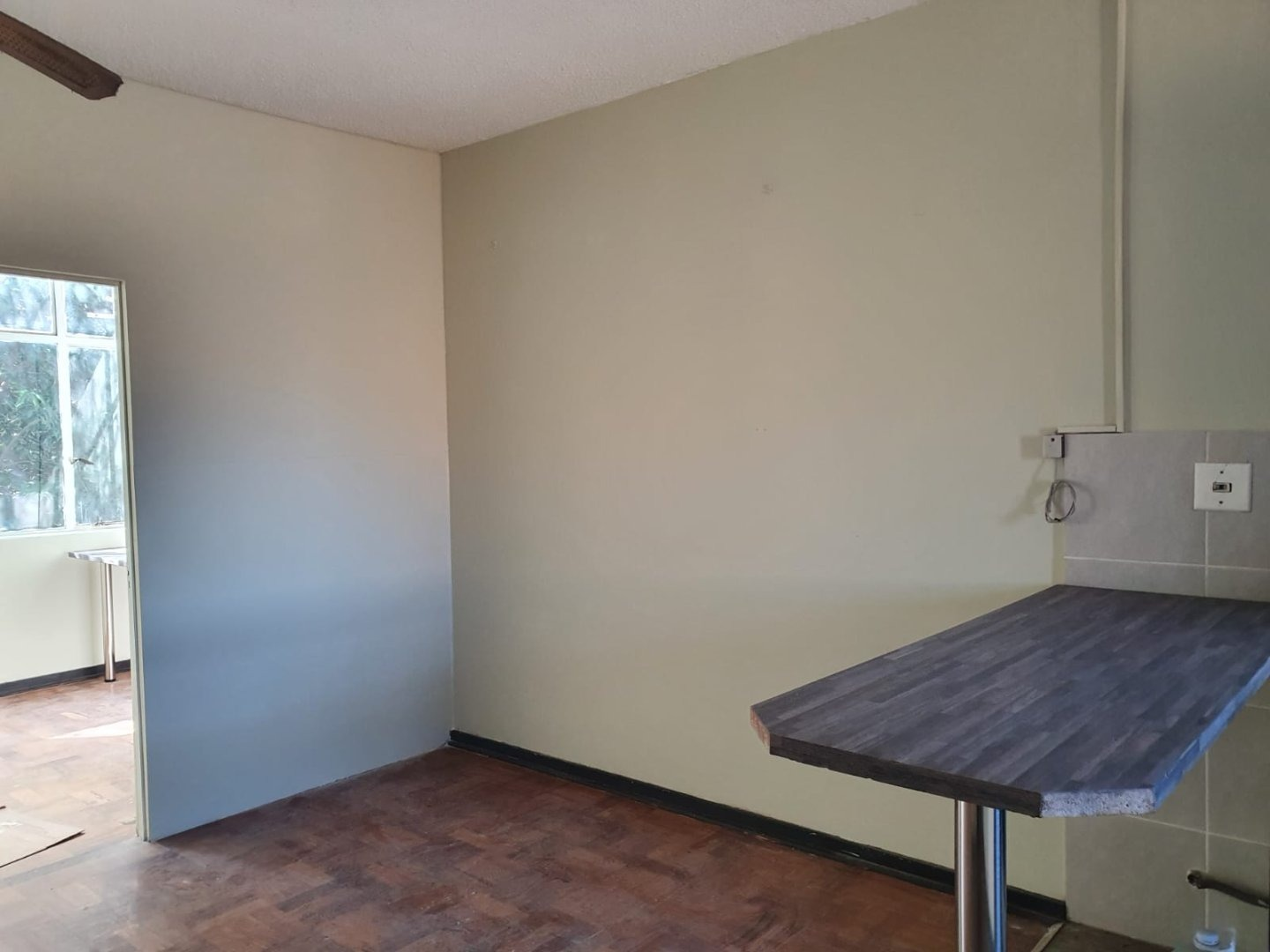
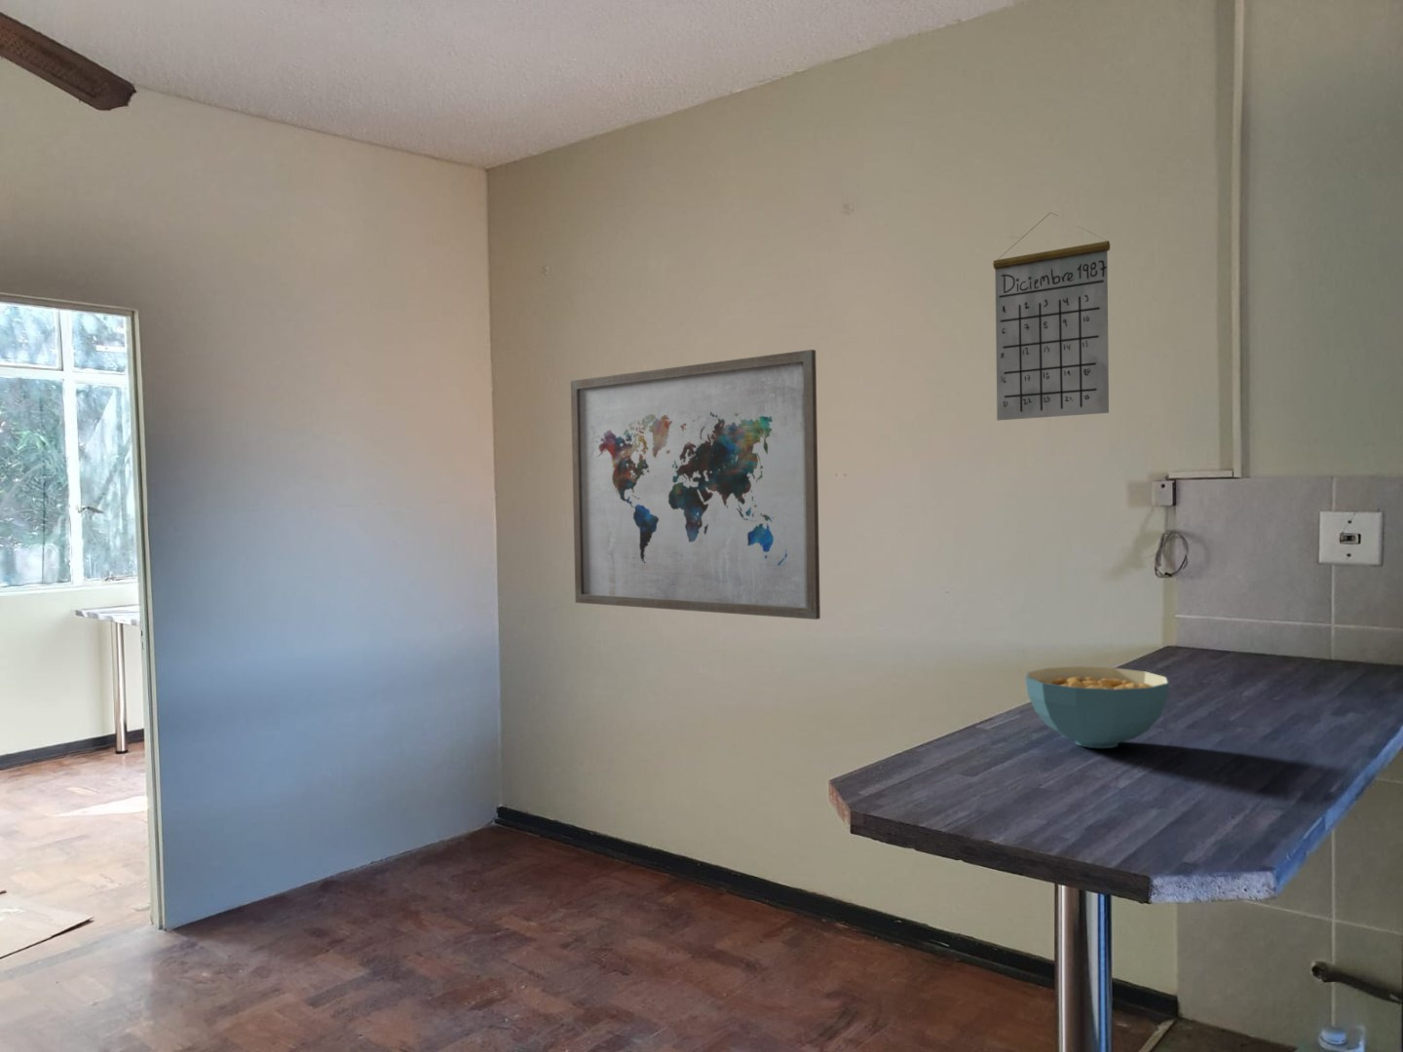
+ wall art (683, 488)
+ calendar (1051, 314)
+ cereal bowl (1096, 711)
